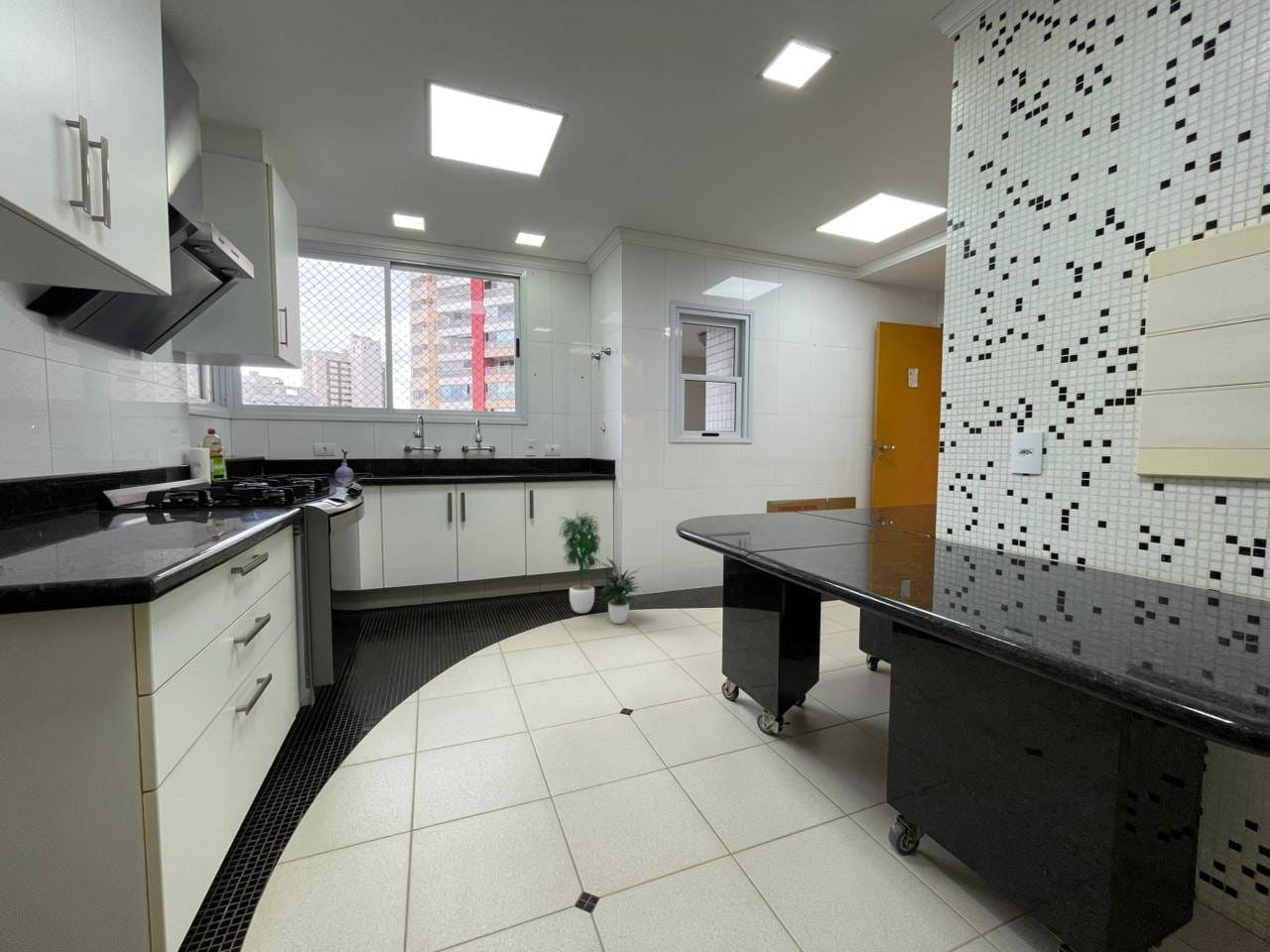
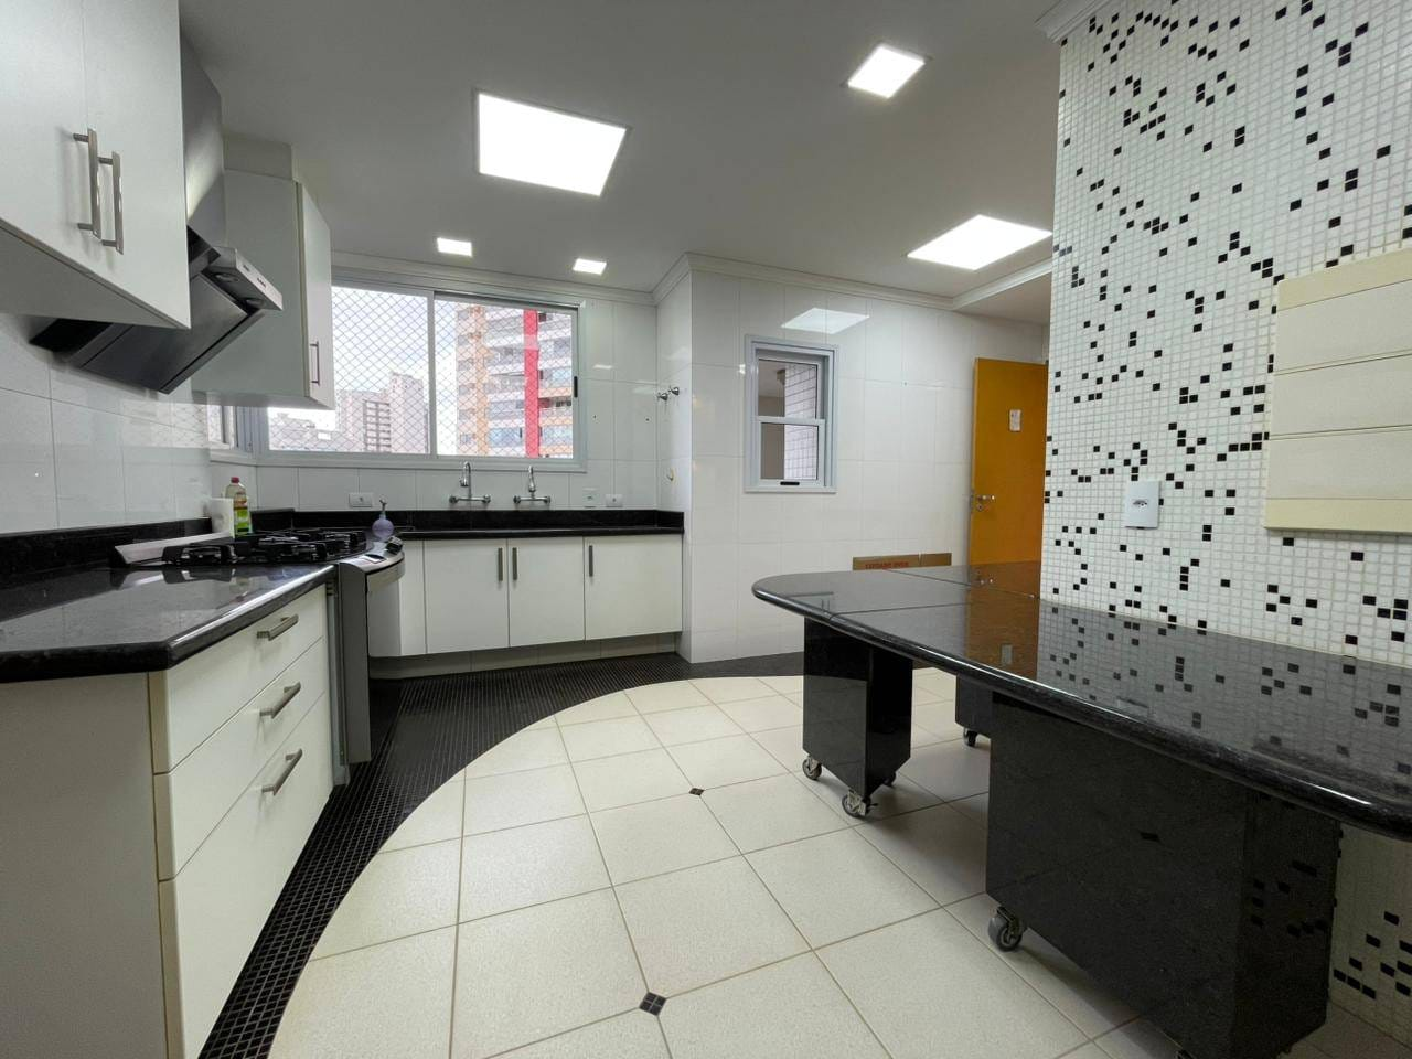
- potted plant (596, 562)
